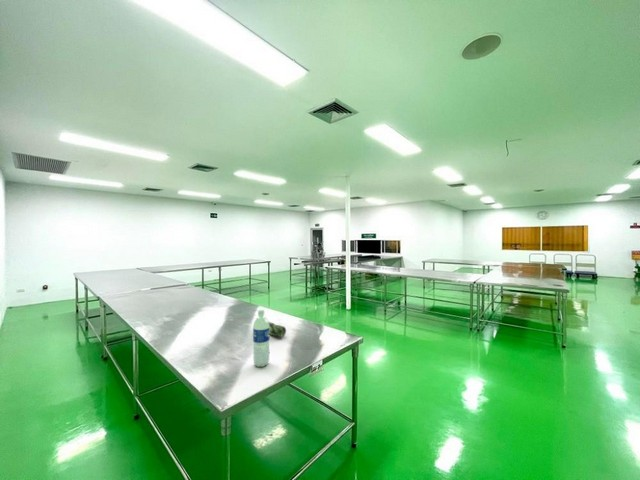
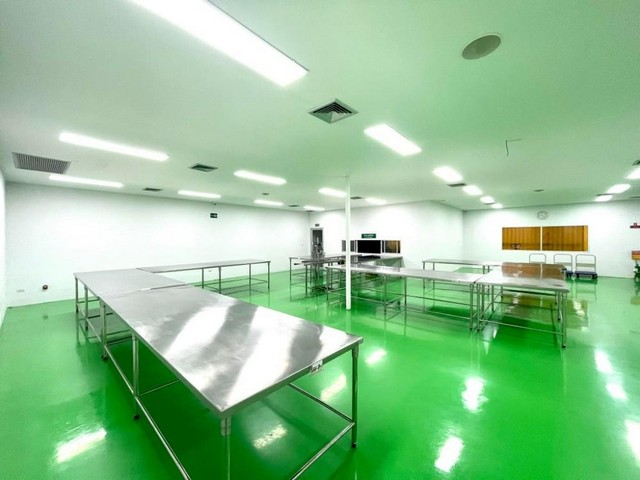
- water bottle (261, 337)
- pencil case (272, 328)
